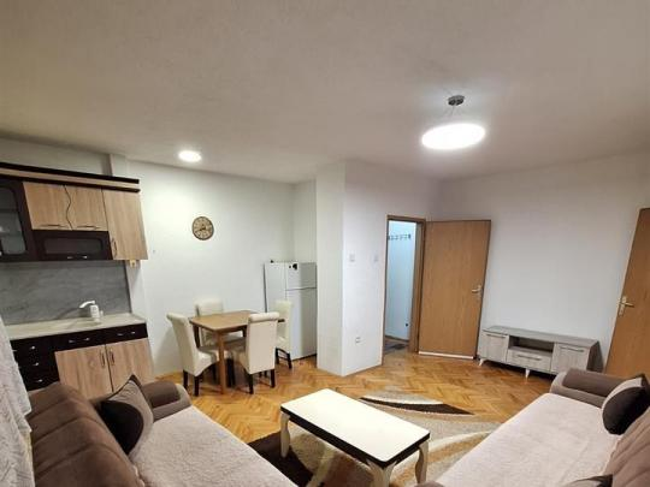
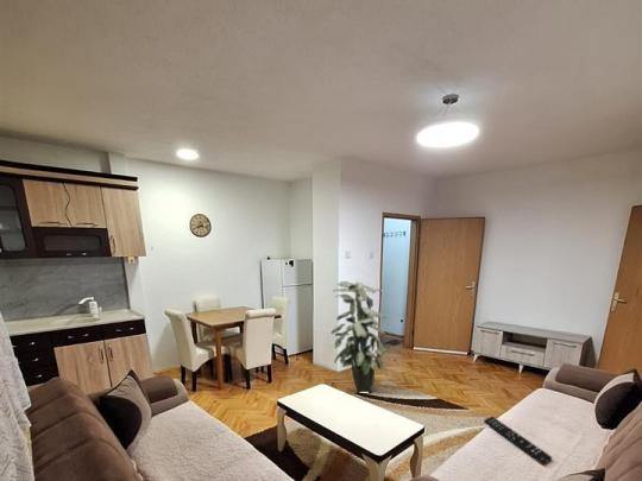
+ remote control (515, 437)
+ indoor plant (358, 335)
